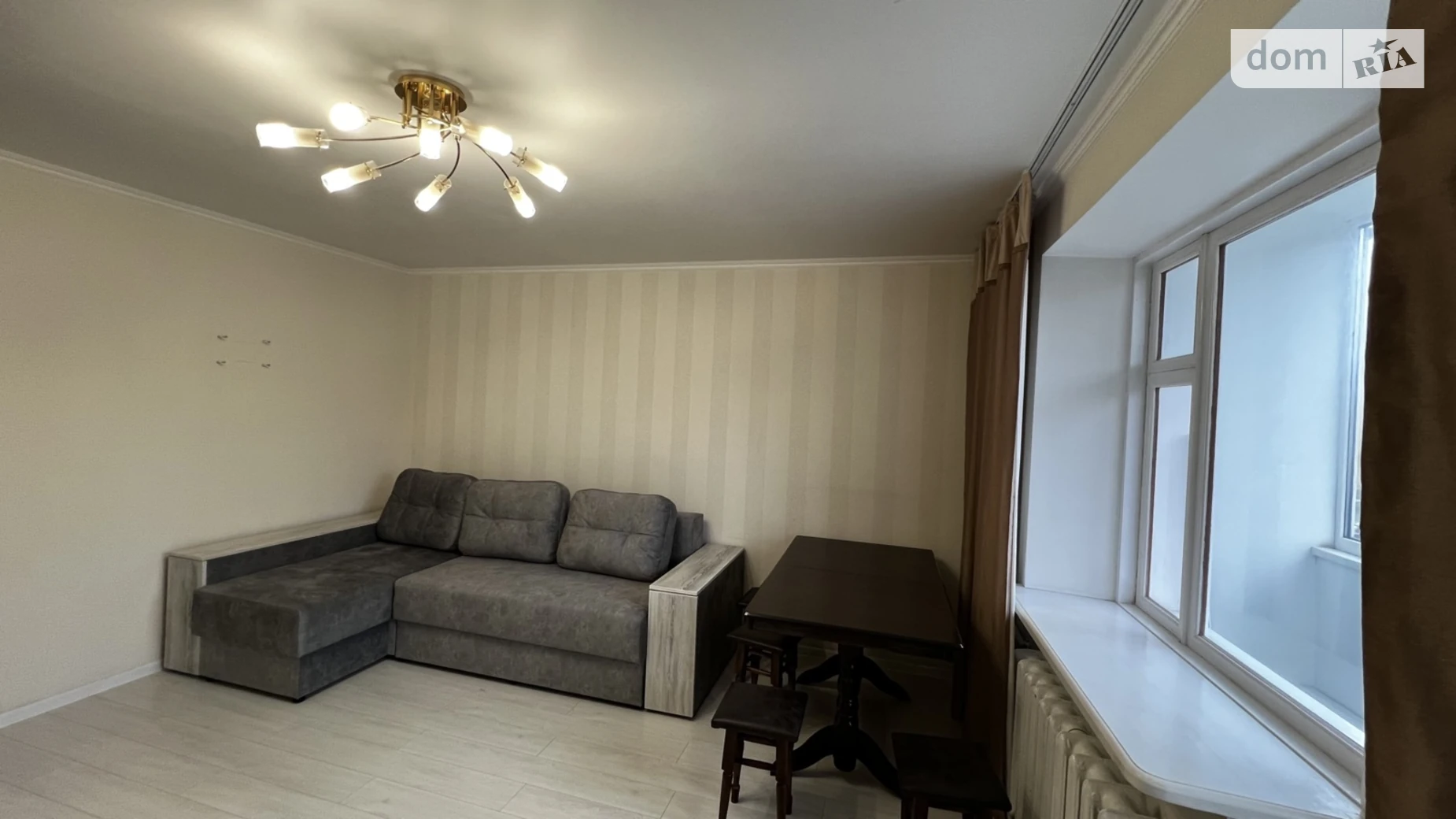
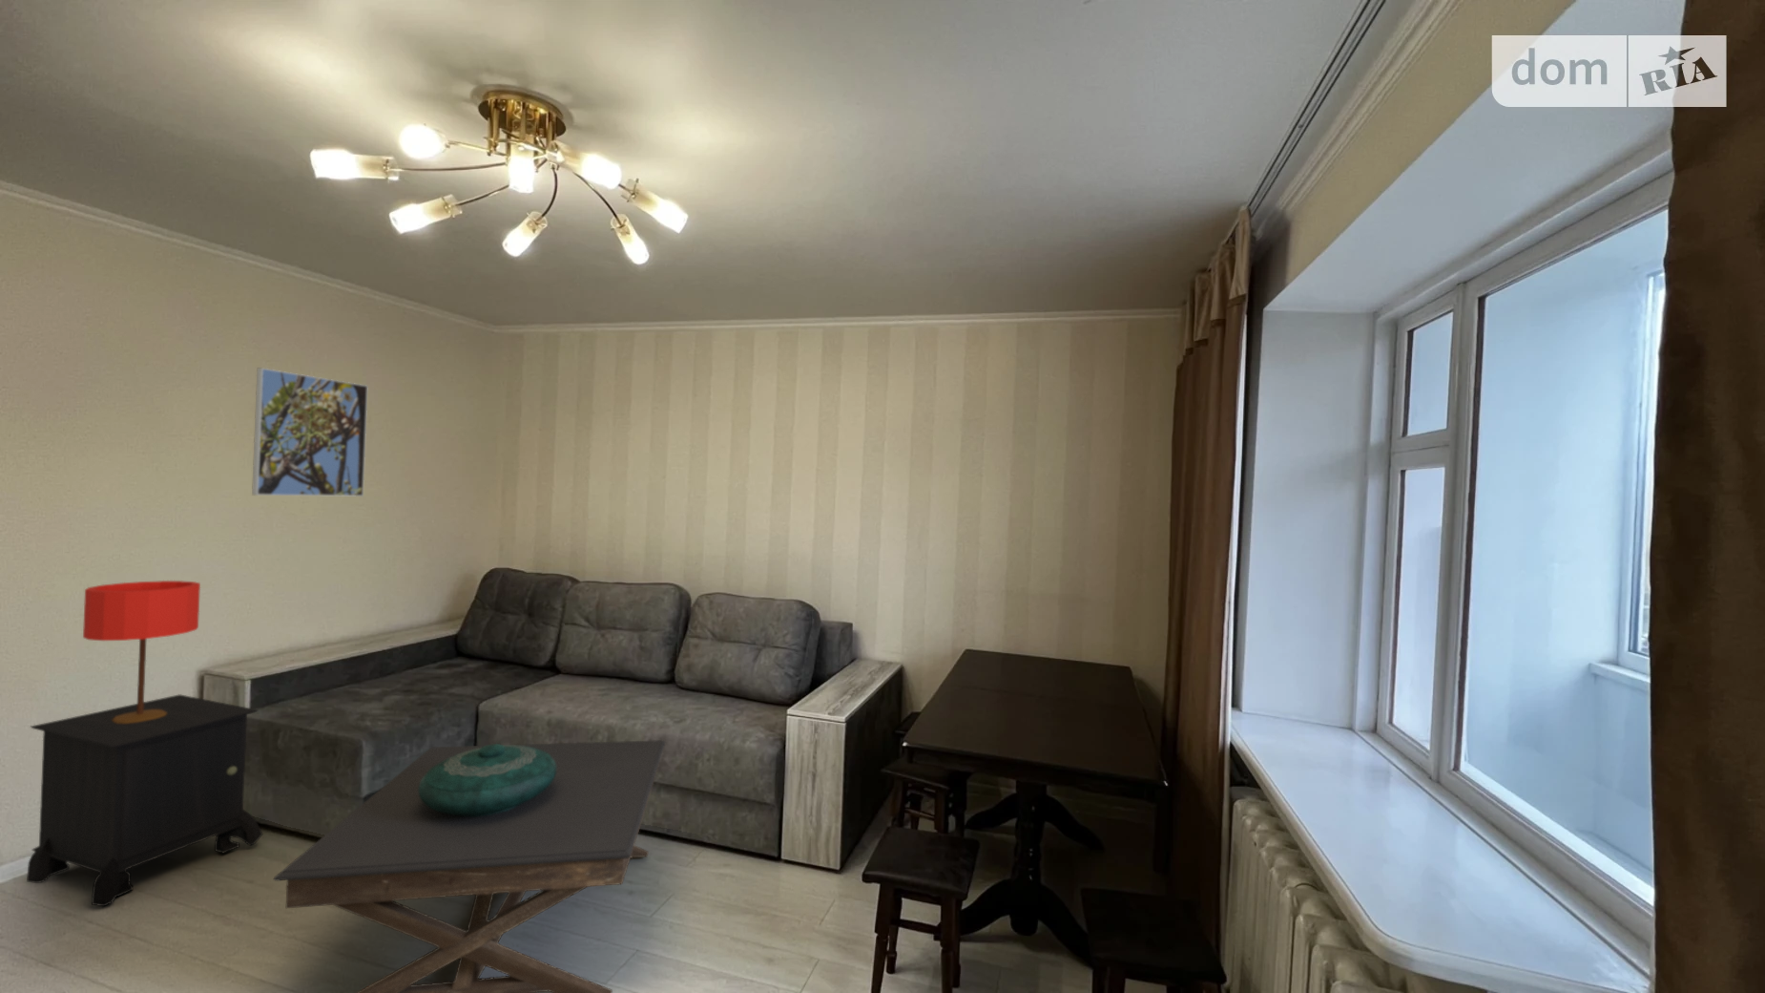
+ nightstand (149, 789)
+ table lamp (142, 650)
+ coffee table (512, 856)
+ decorative bowl (491, 771)
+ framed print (314, 436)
